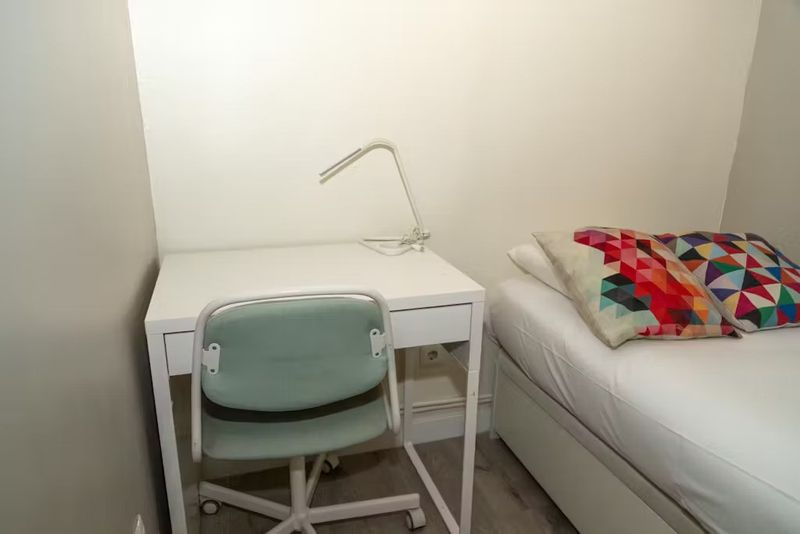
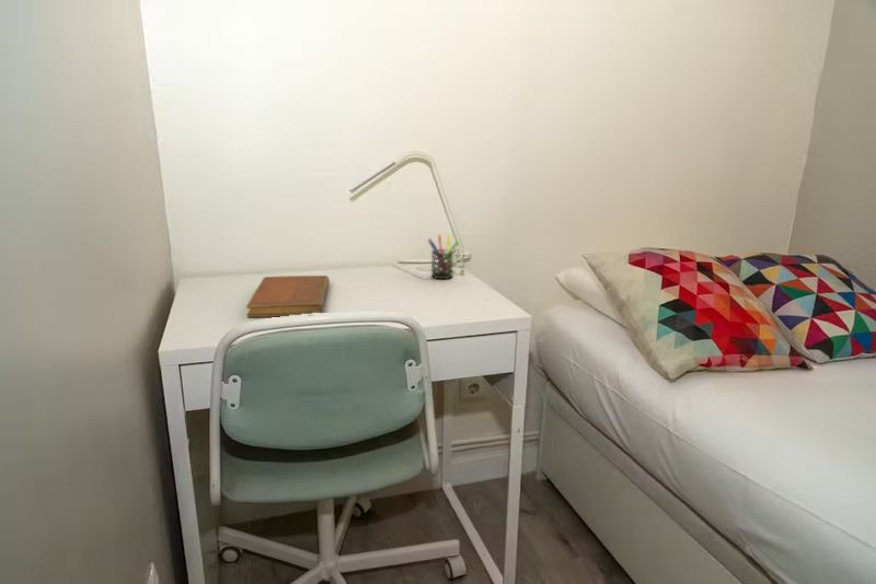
+ notebook (291, 294)
+ pen holder (443, 255)
